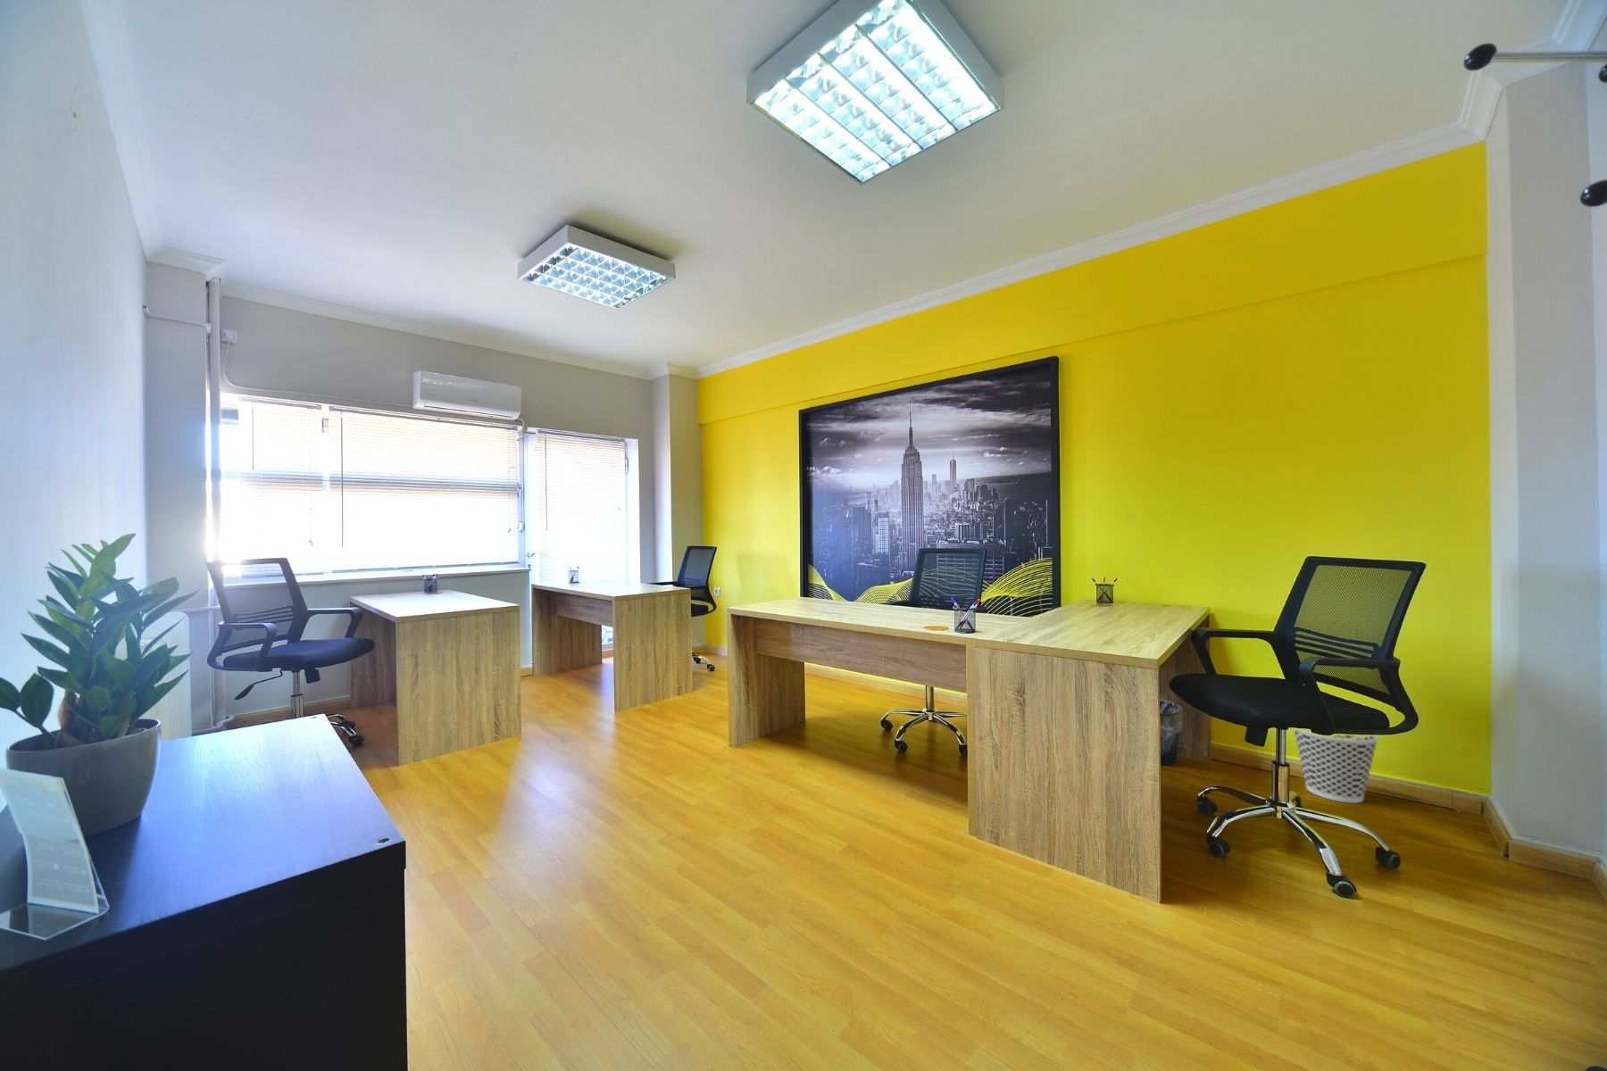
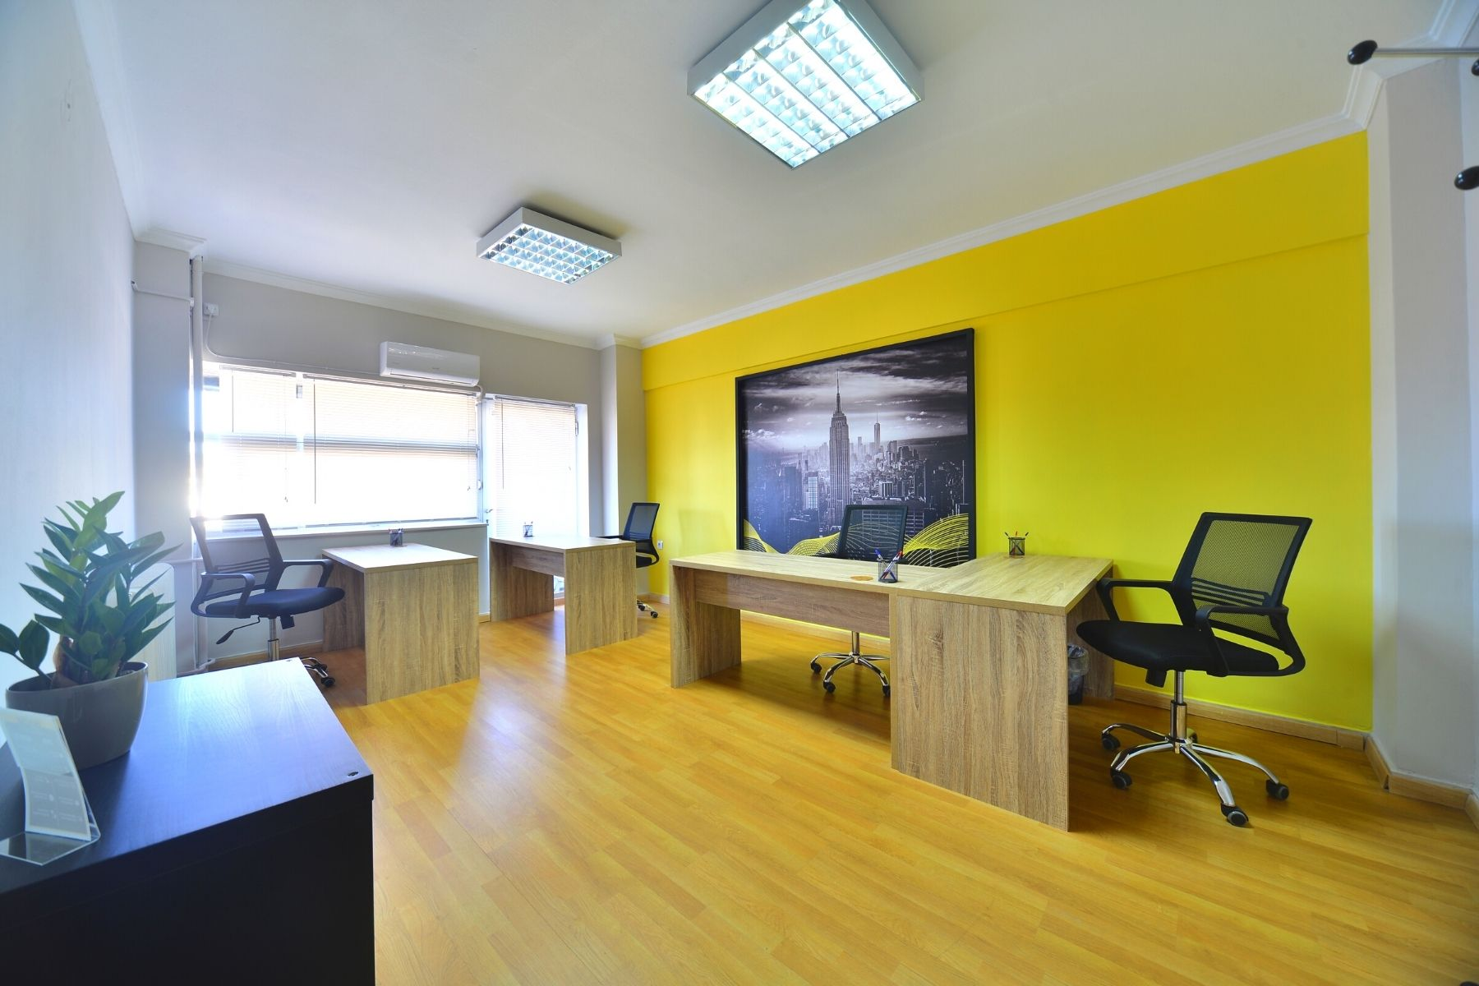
- wastebasket (1334, 760)
